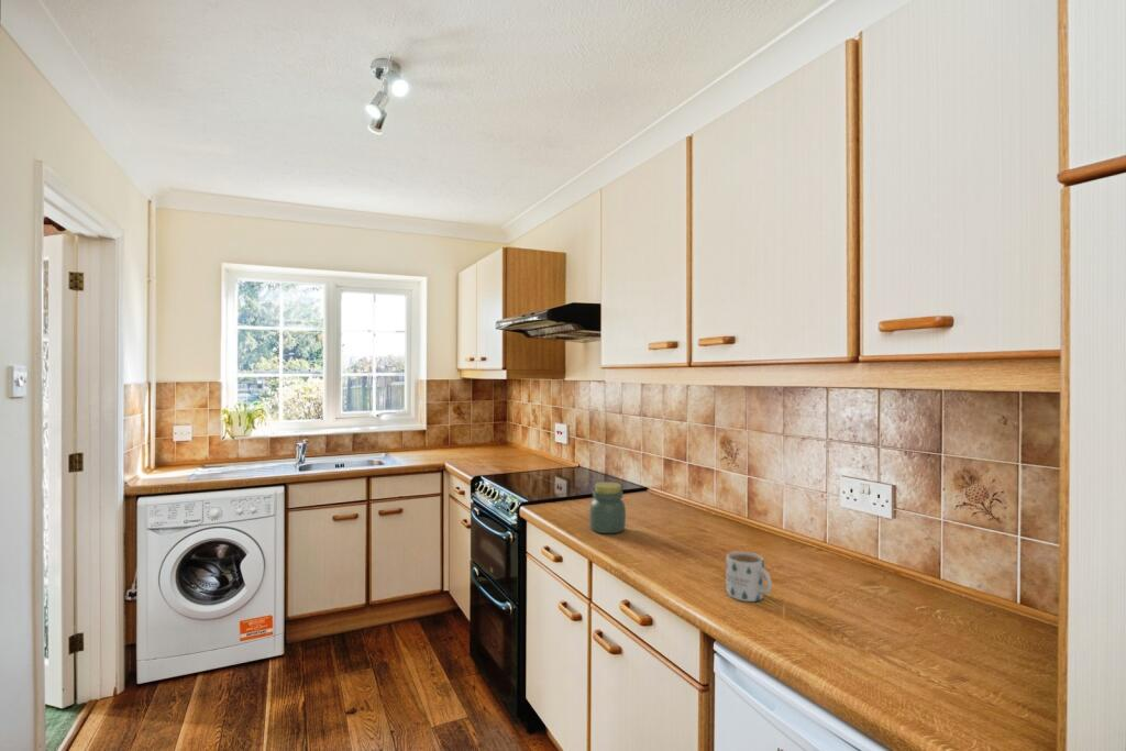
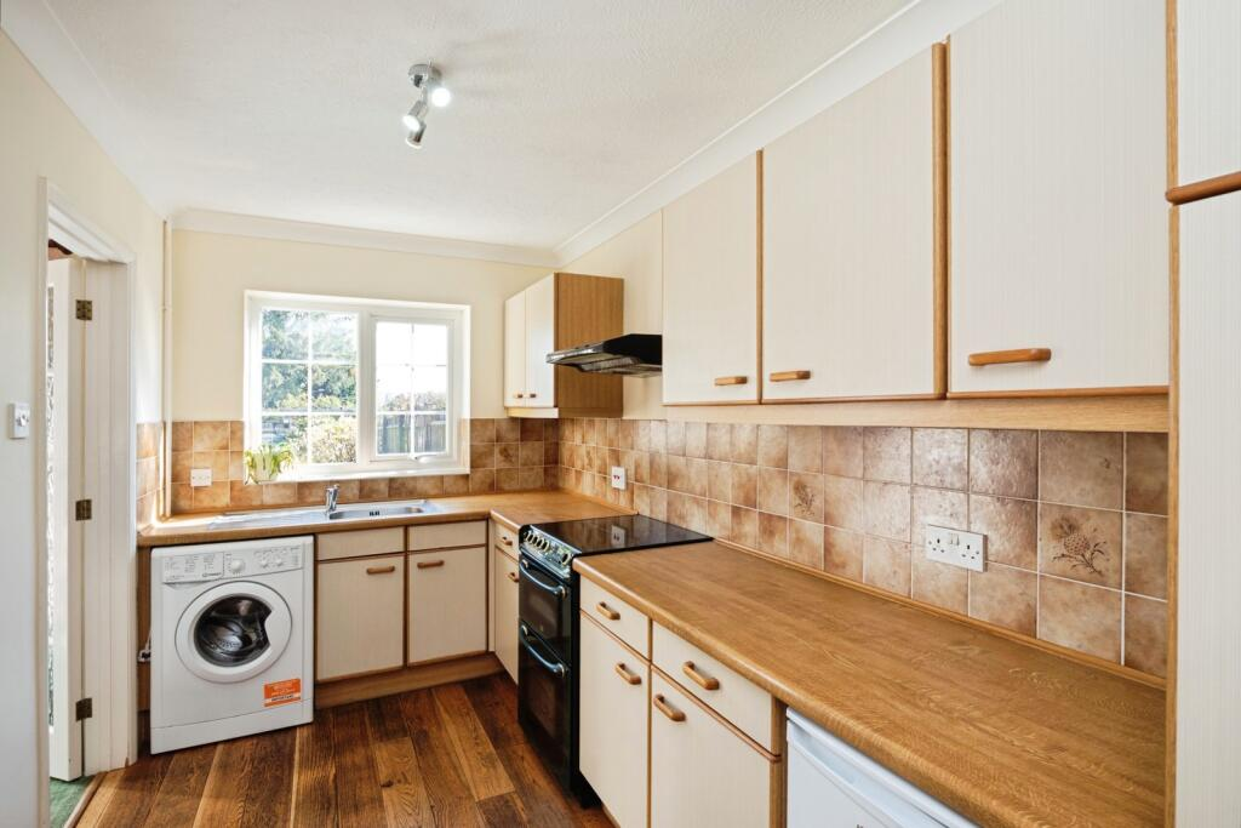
- mug (750, 578)
- jar (607, 507)
